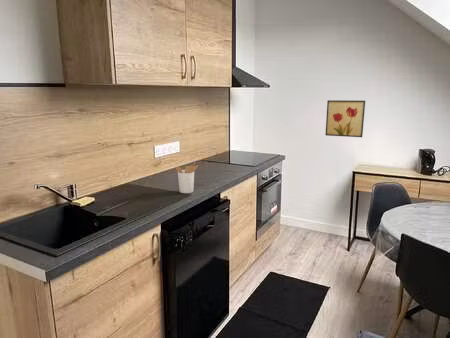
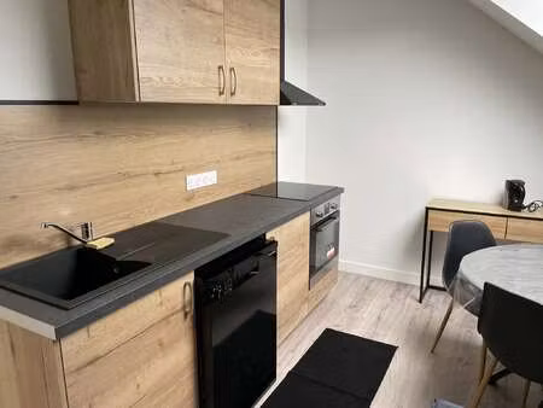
- utensil holder (188, 177)
- wall art (344, 118)
